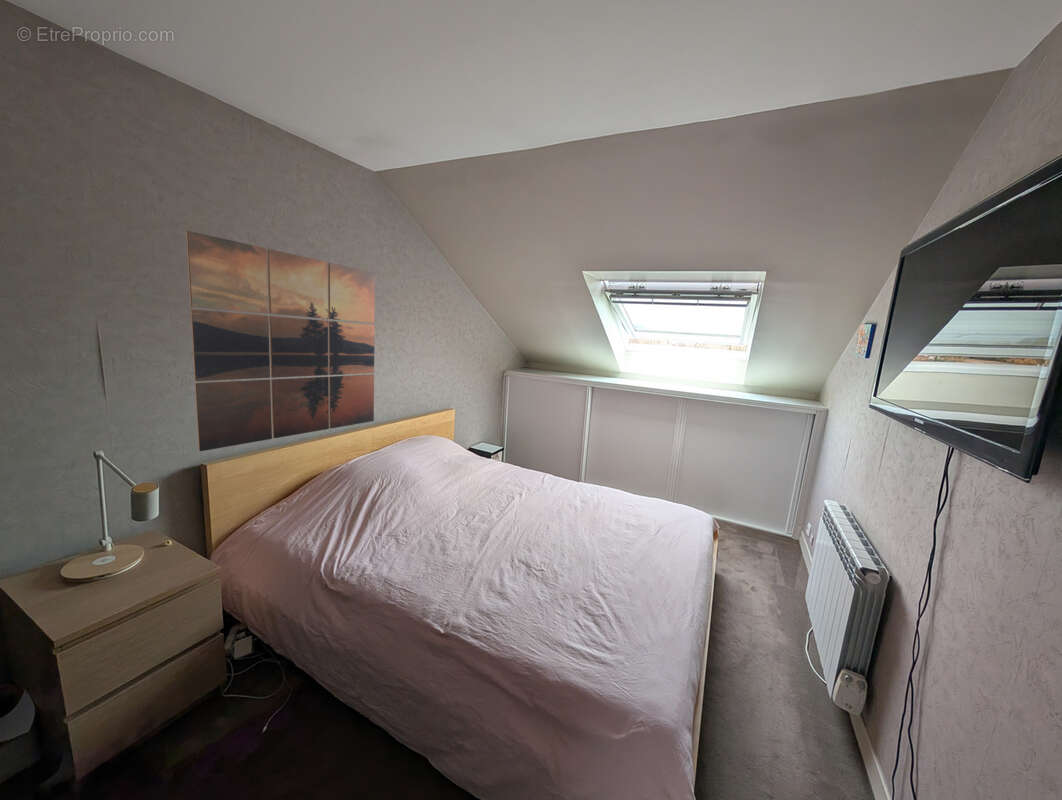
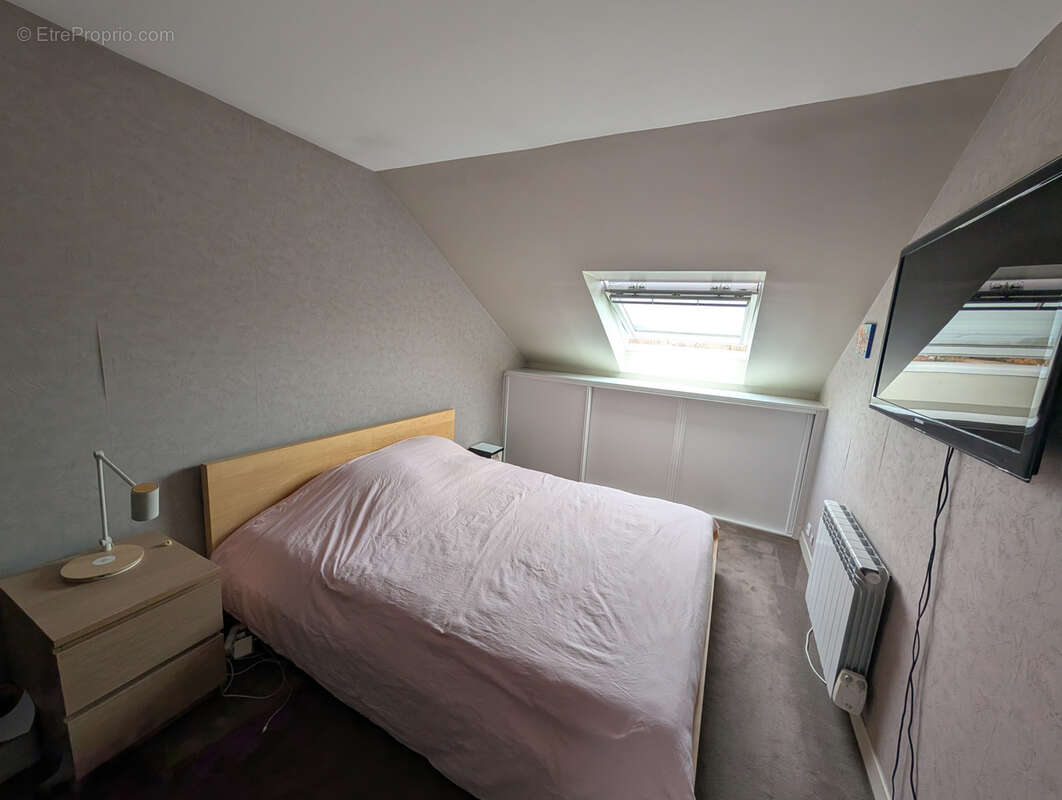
- wall art (301, 347)
